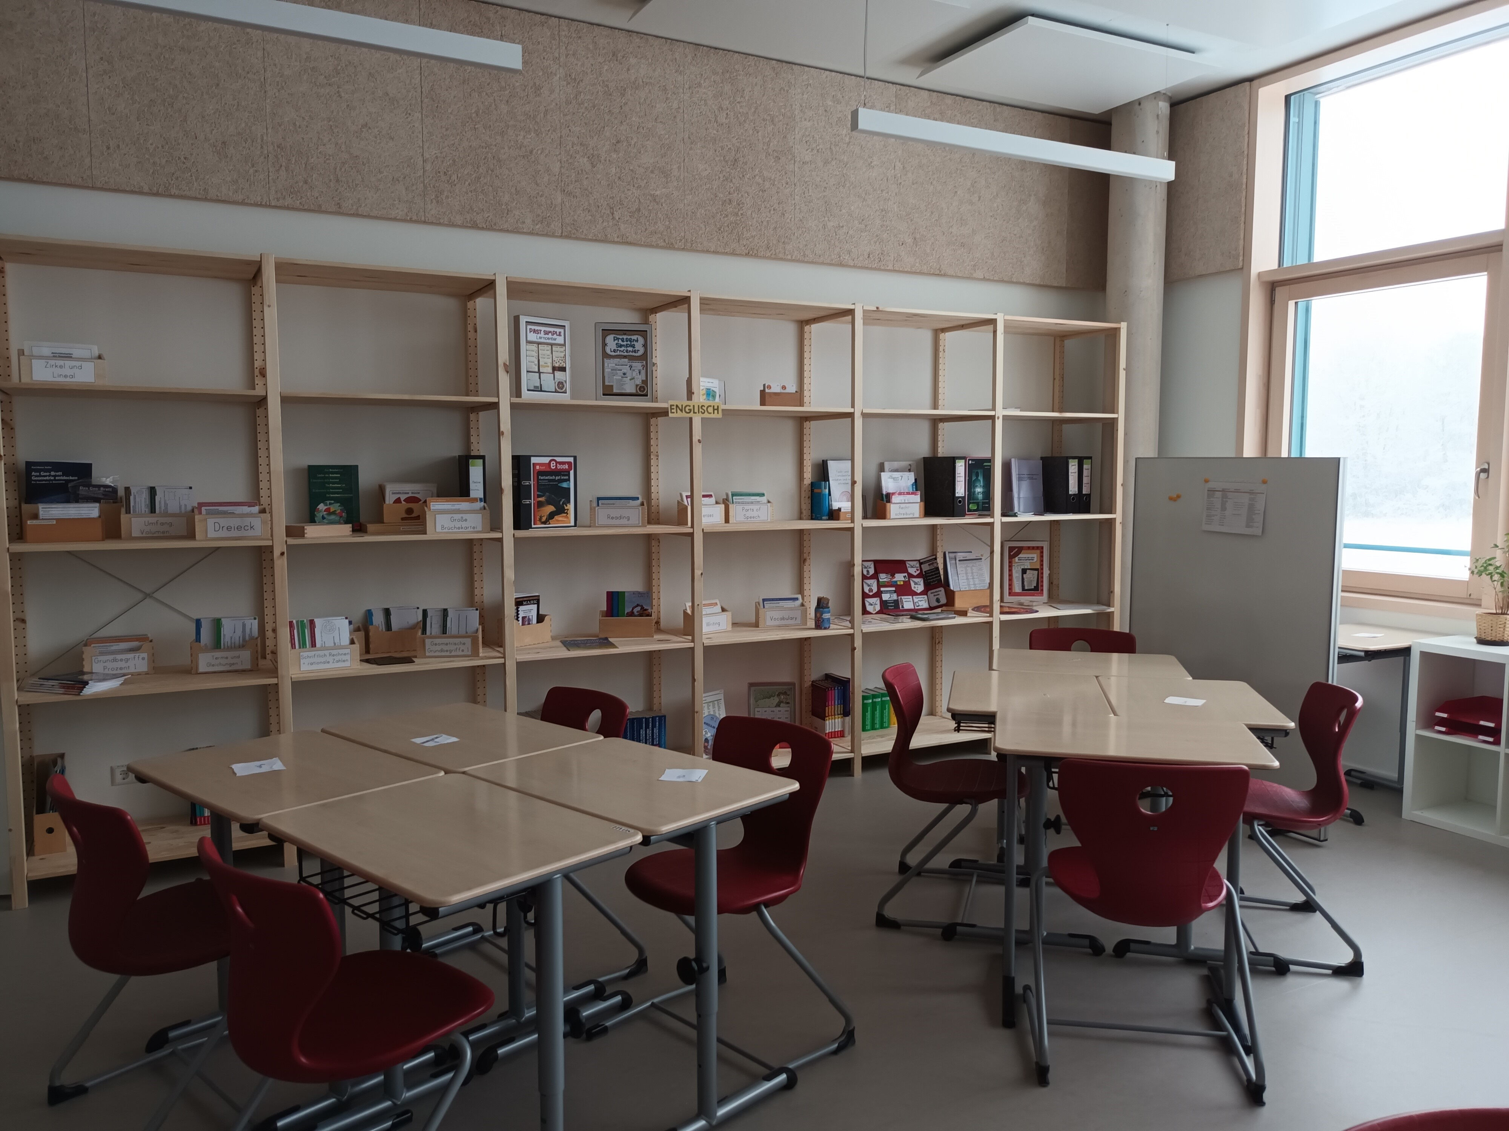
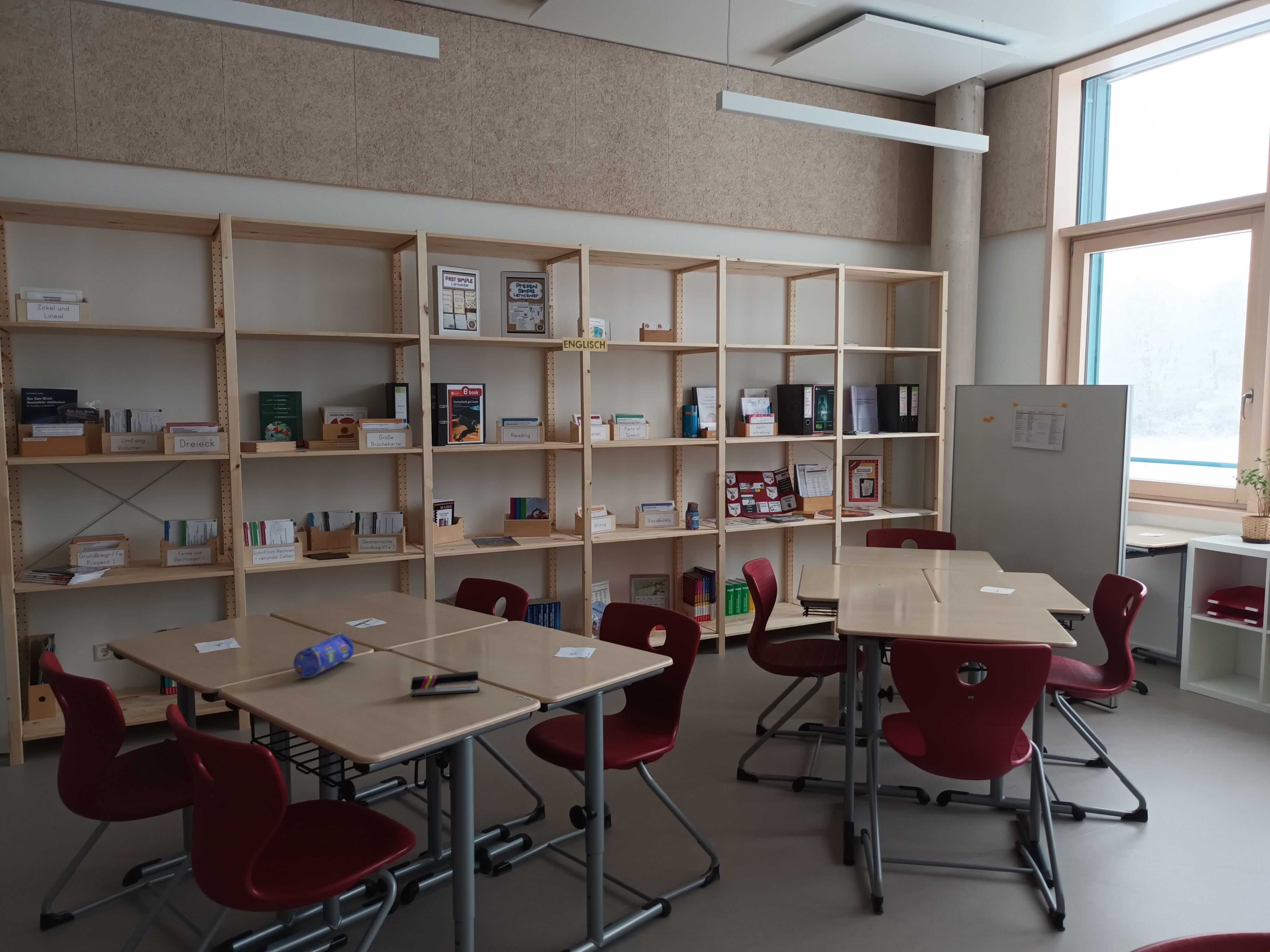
+ pencil case (325, 654)
+ stapler (445, 683)
